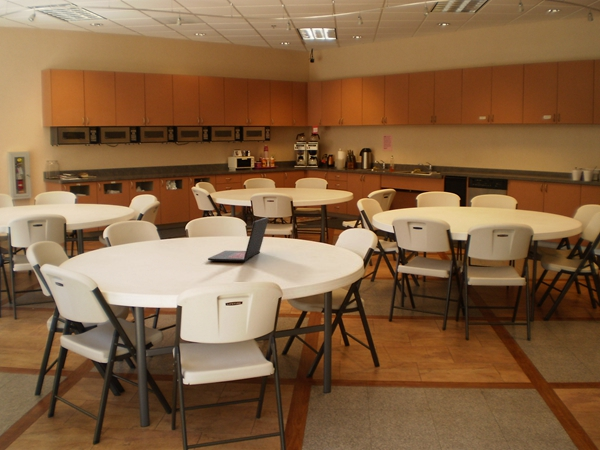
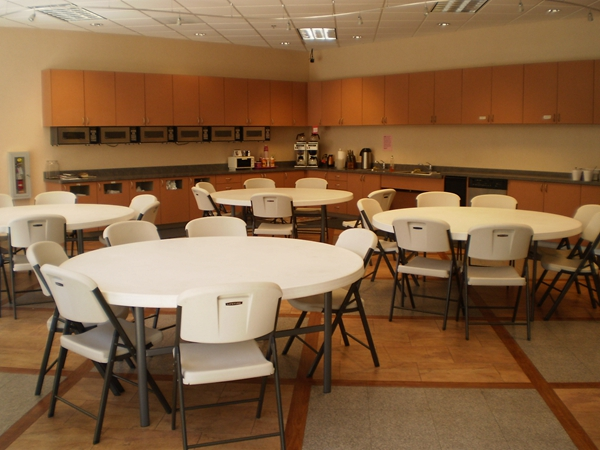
- laptop (249, 238)
